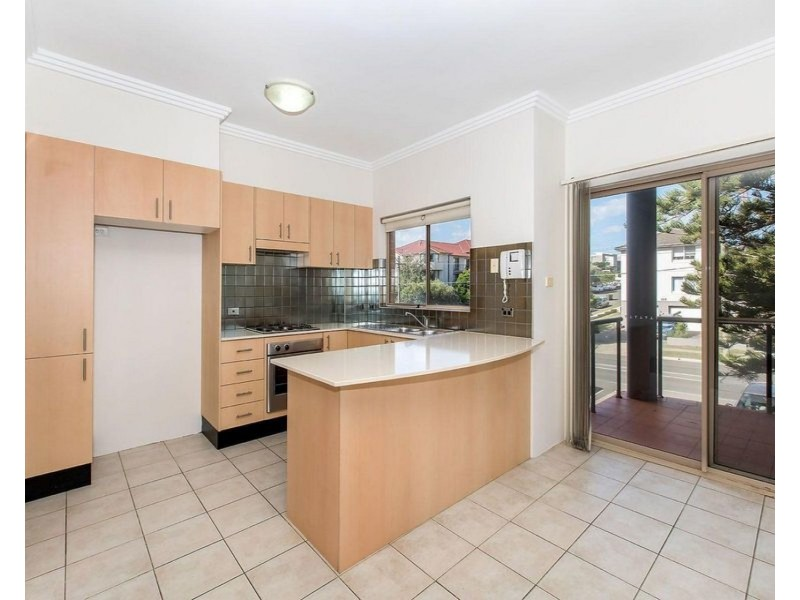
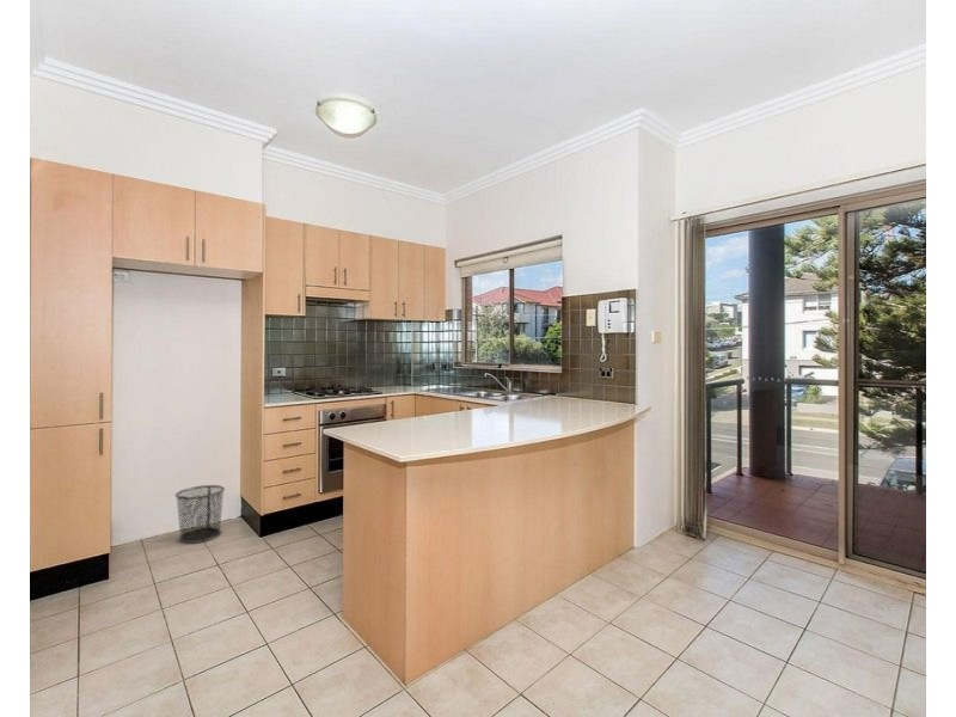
+ trash can (200, 513)
